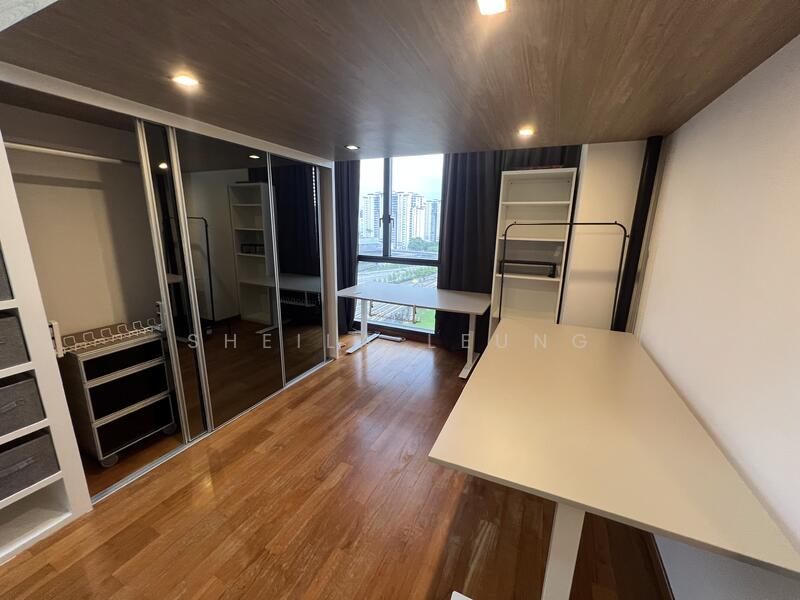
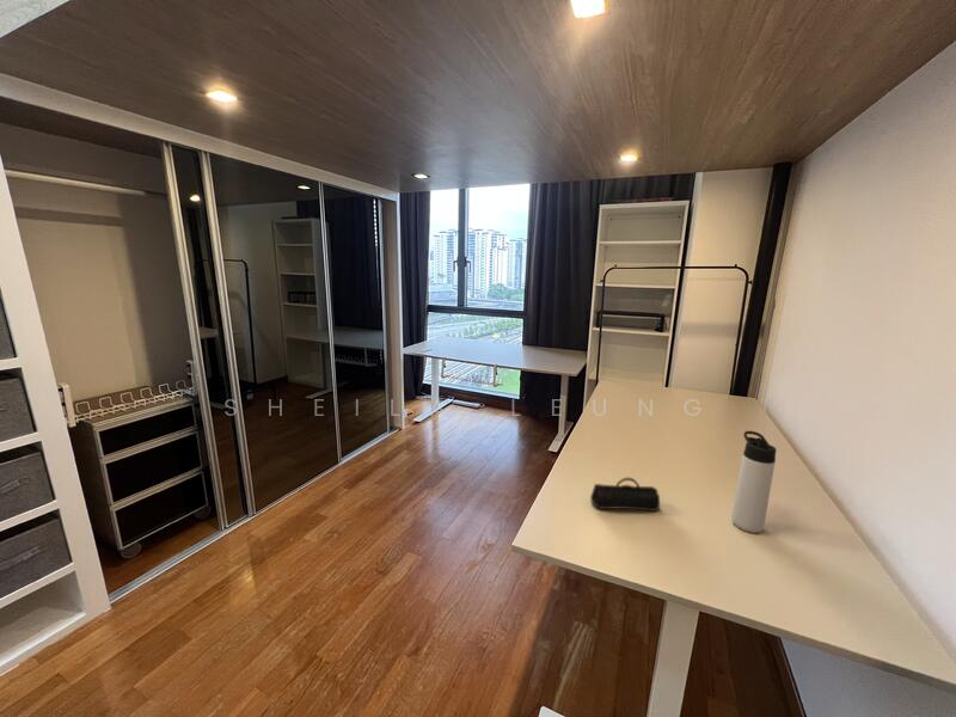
+ pencil case (625, 491)
+ thermos bottle (750, 480)
